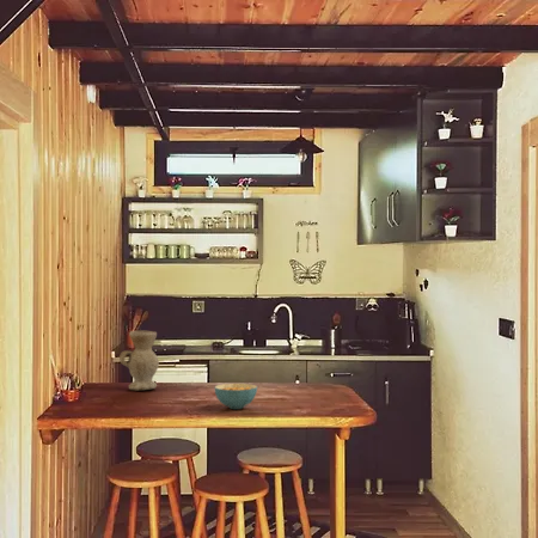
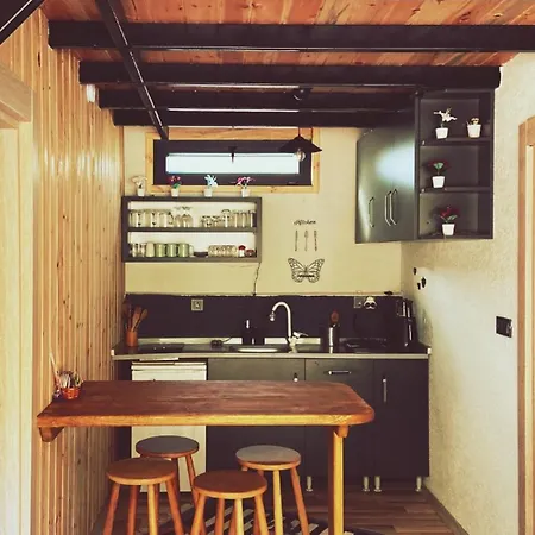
- vase (139, 360)
- cereal bowl (236, 397)
